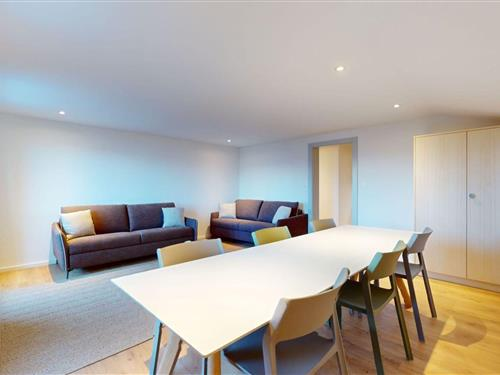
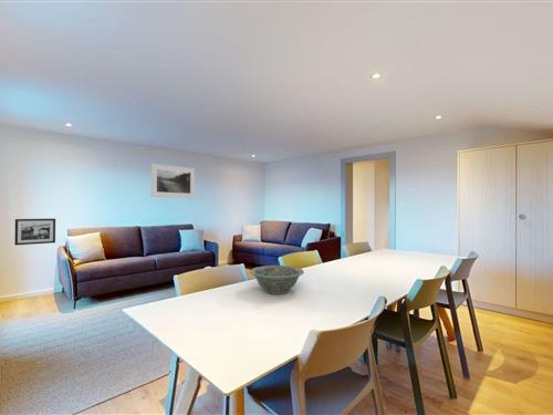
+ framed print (174, 181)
+ decorative bowl (276, 280)
+ picture frame (35, 231)
